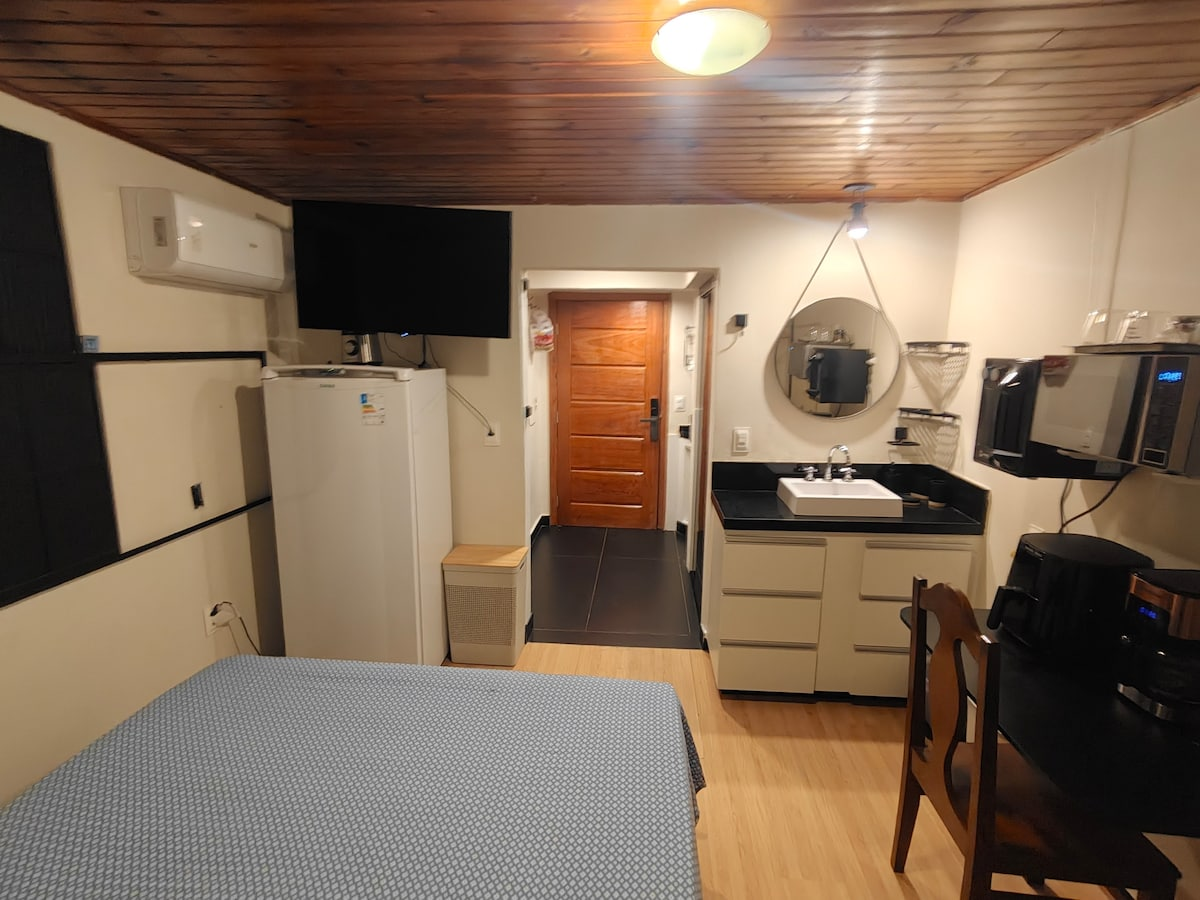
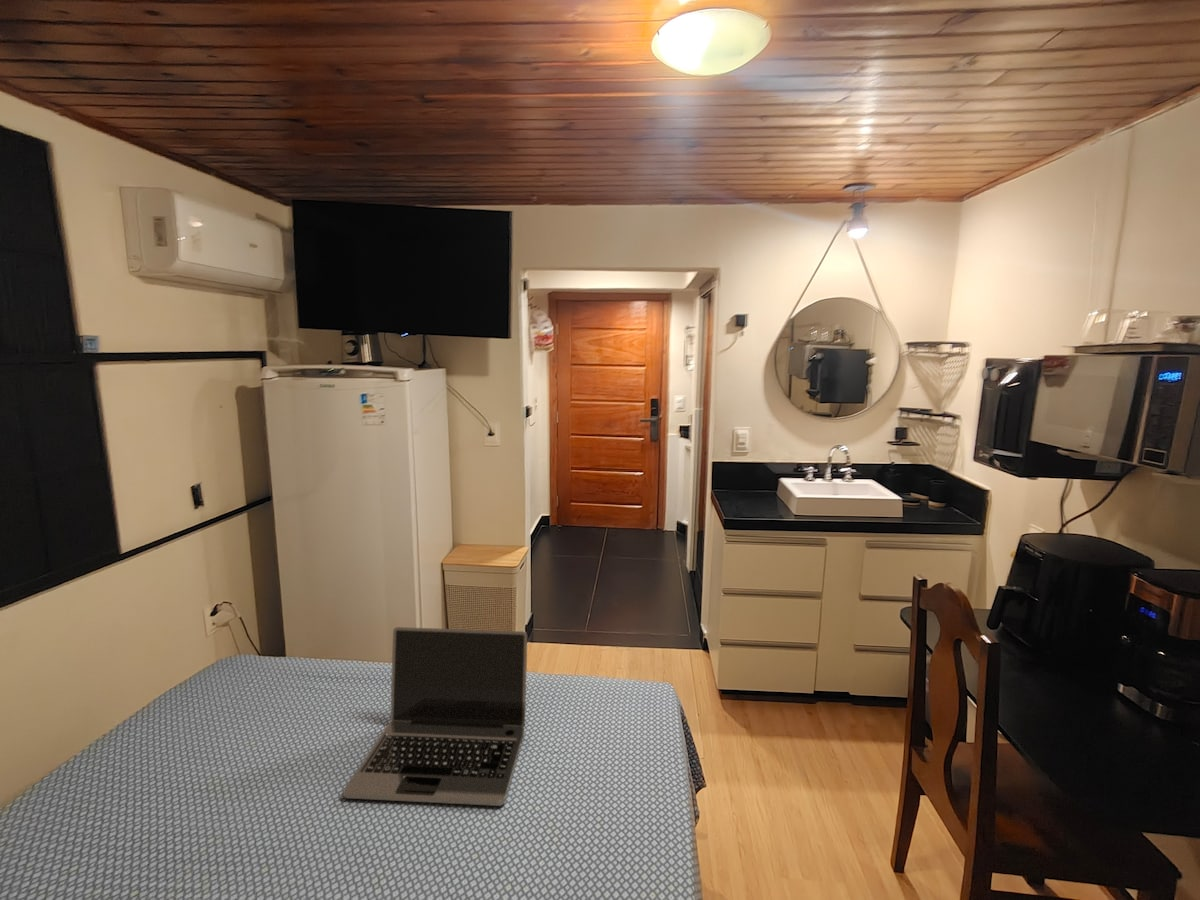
+ laptop (443, 707)
